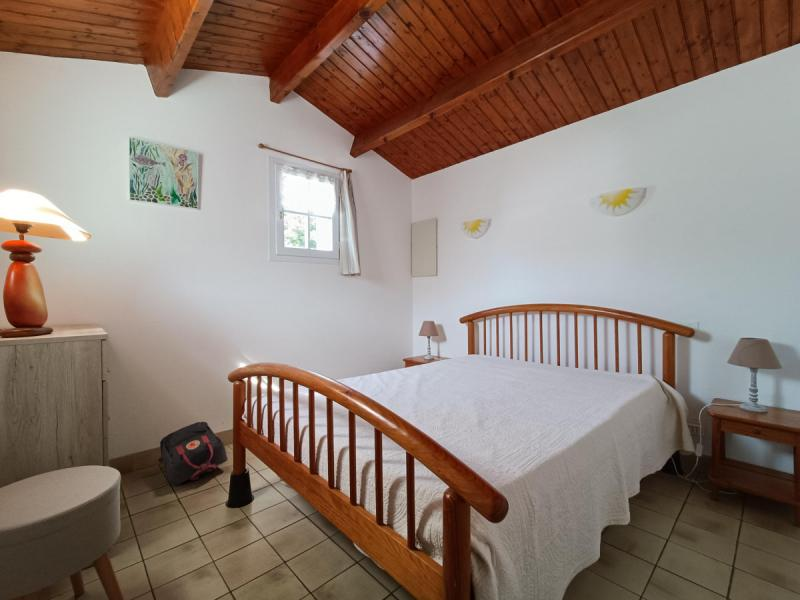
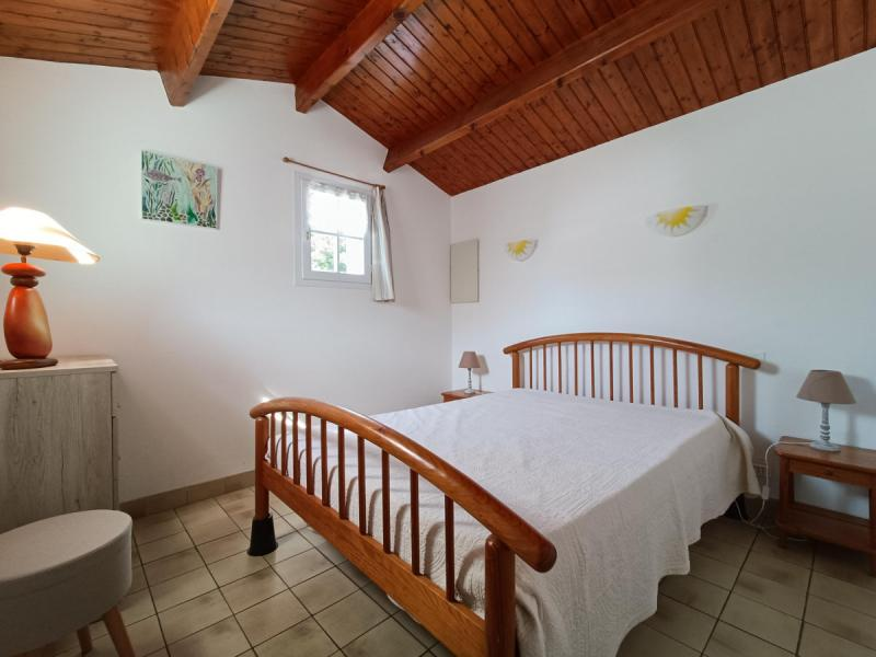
- backpack (196, 448)
